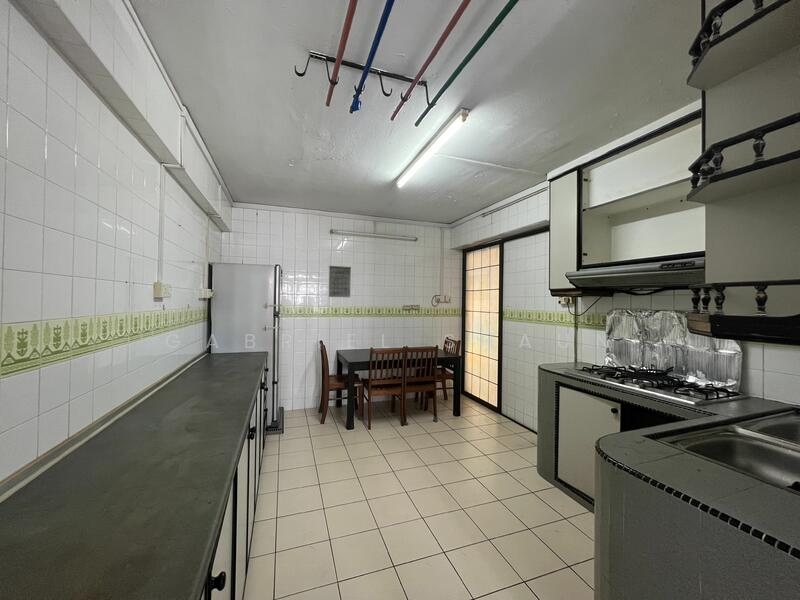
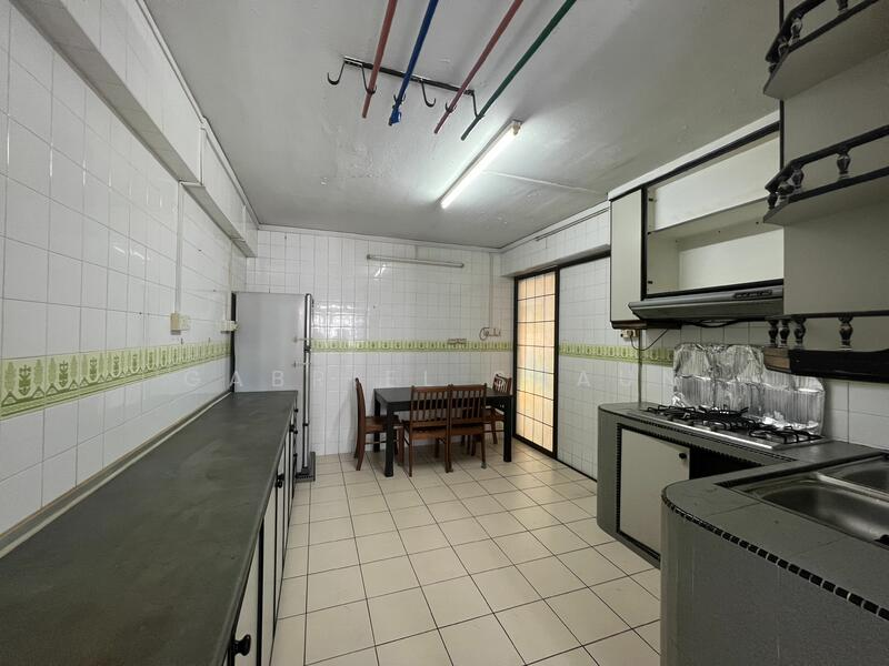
- calendar (340, 278)
